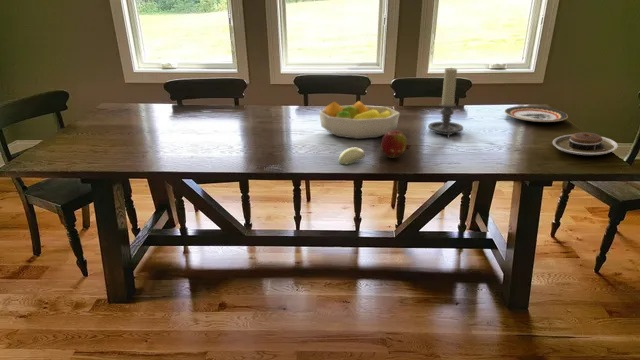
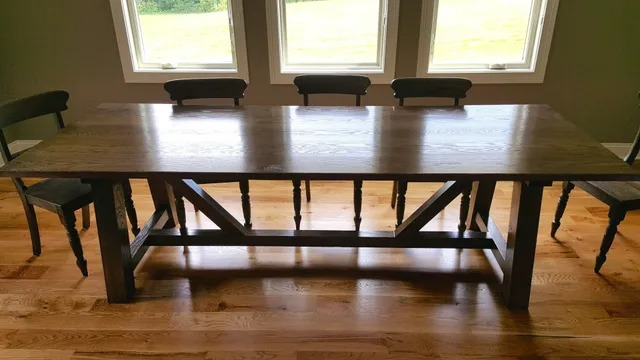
- fruit (396, 144)
- plate (585, 142)
- decorative egg (351, 154)
- fruit bowl (358, 117)
- candle holder (448, 101)
- plate (535, 115)
